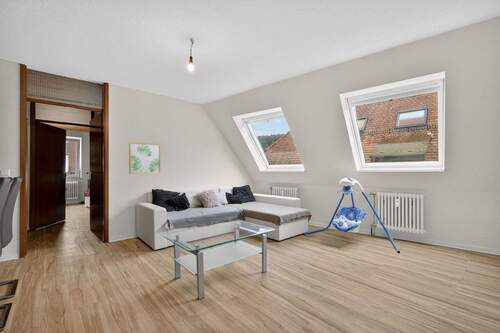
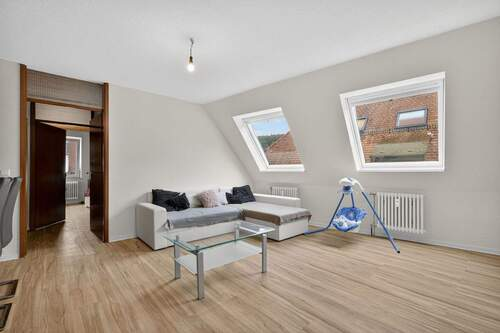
- wall art (145, 158)
